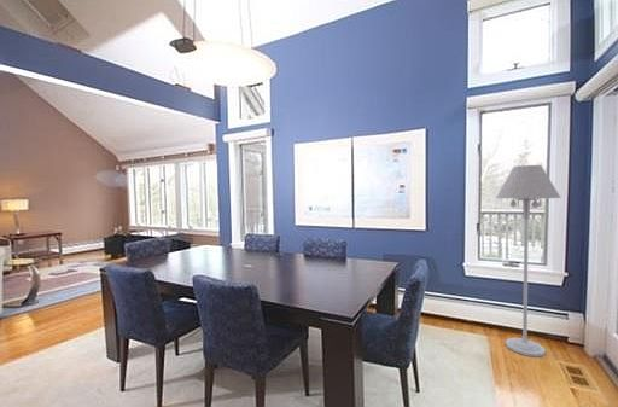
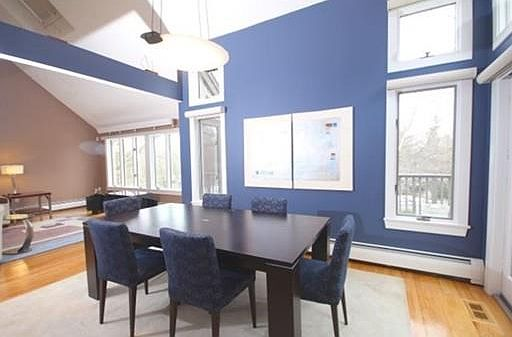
- floor lamp (525, 257)
